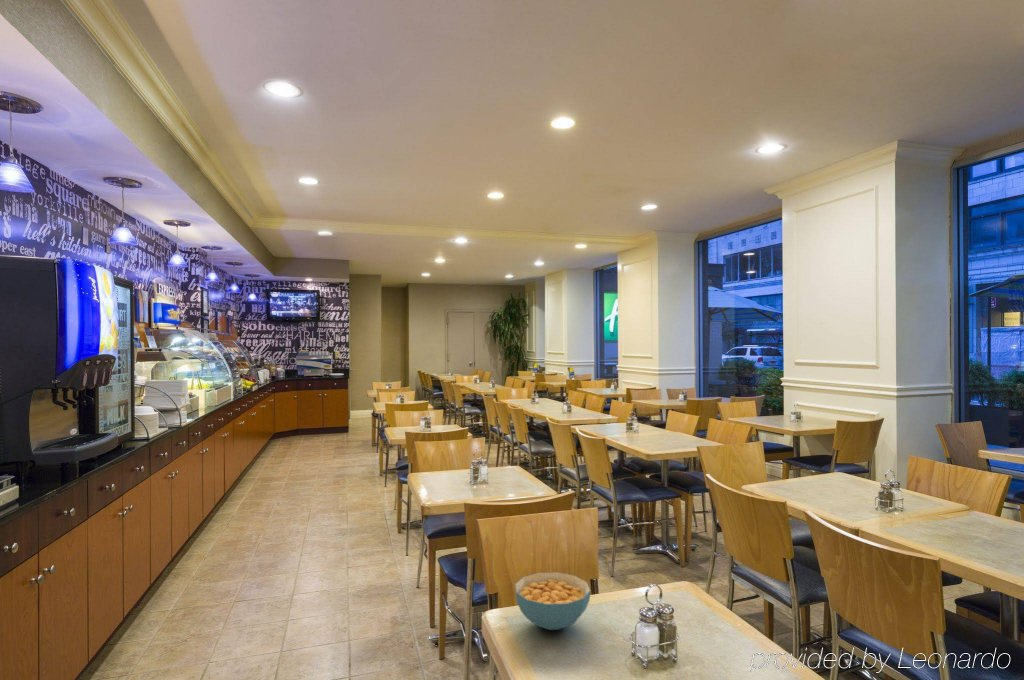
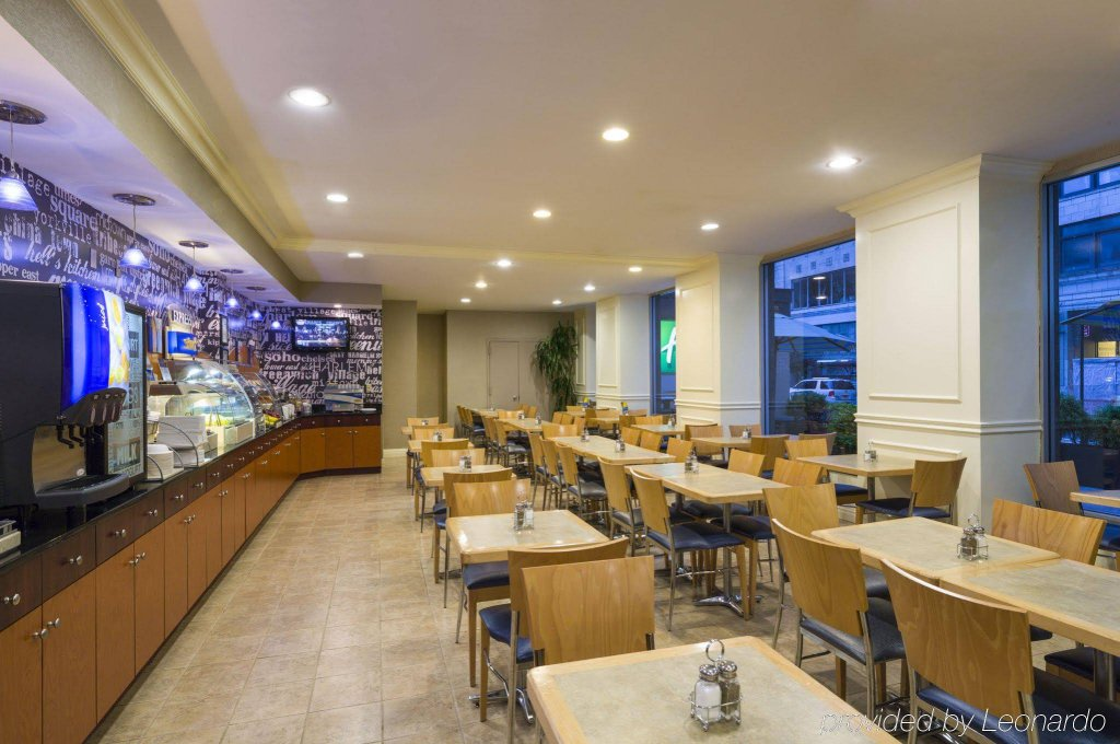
- cereal bowl (552, 605)
